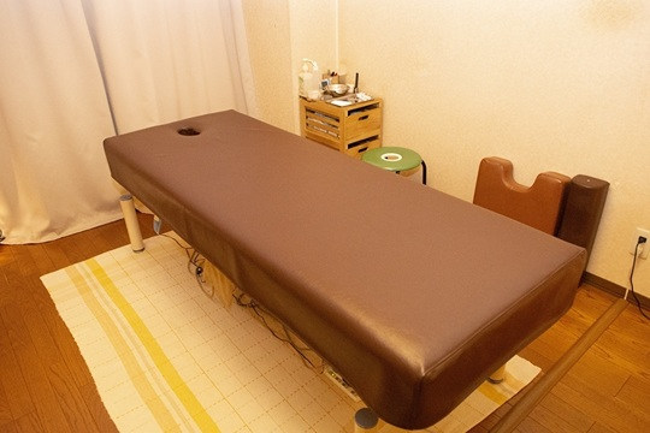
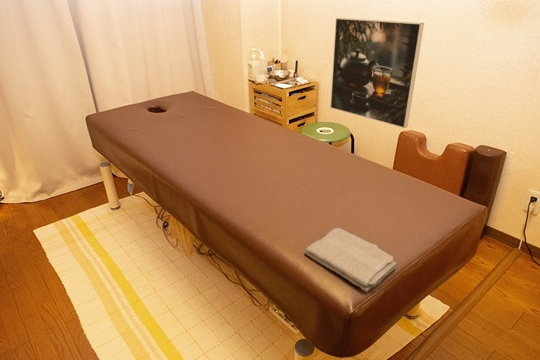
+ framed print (370, 71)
+ washcloth (350, 256)
